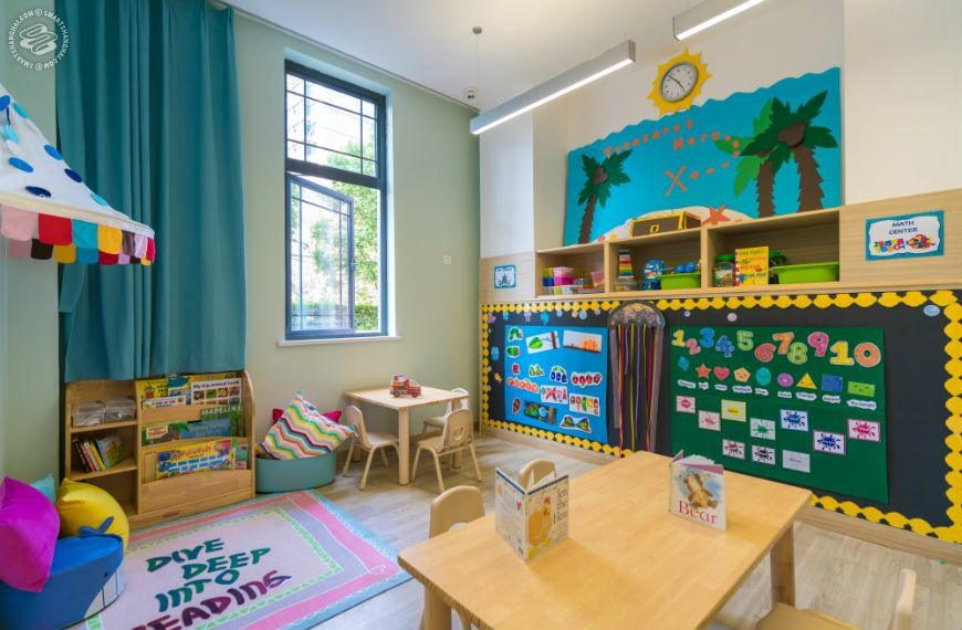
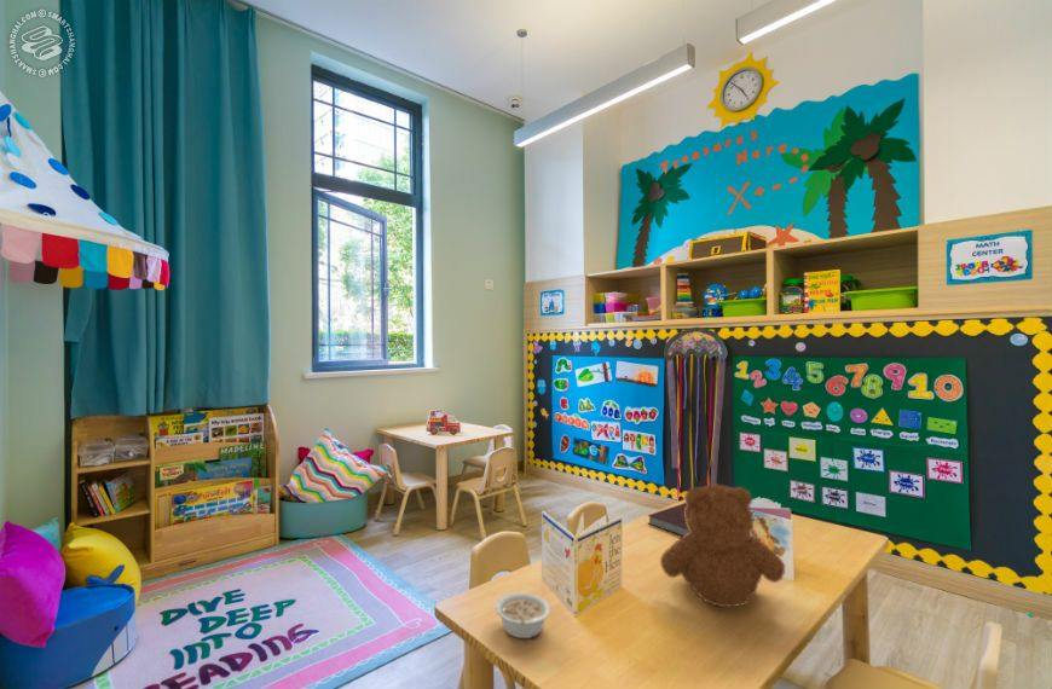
+ notebook (686, 521)
+ teddy bear (721, 539)
+ legume (524, 615)
